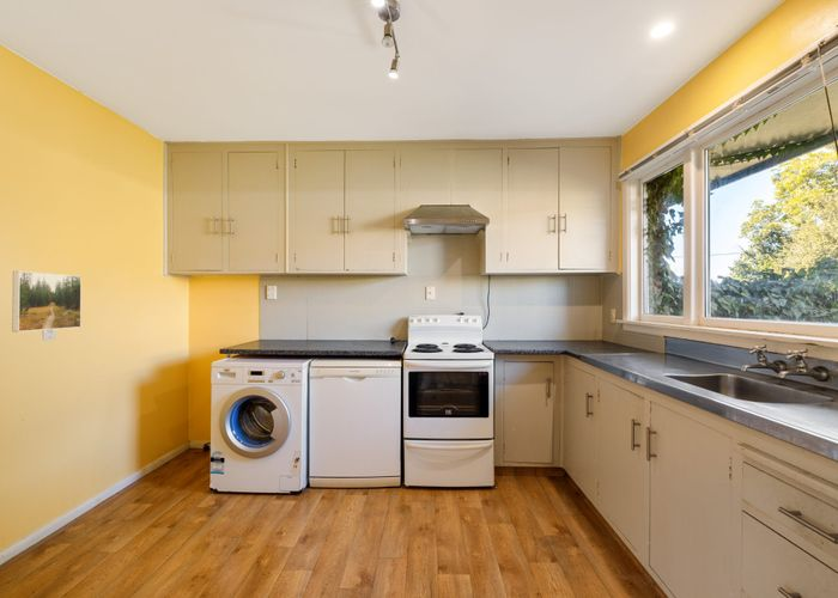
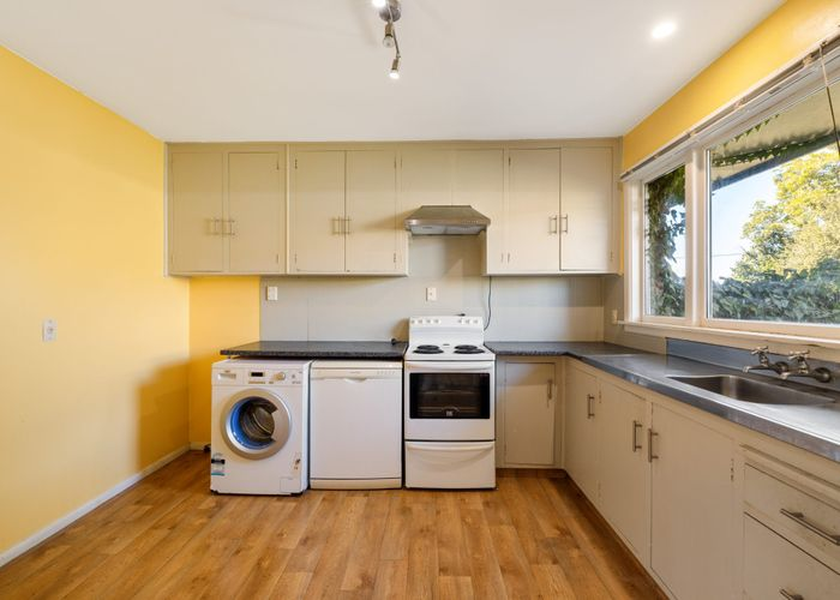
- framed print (49, 301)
